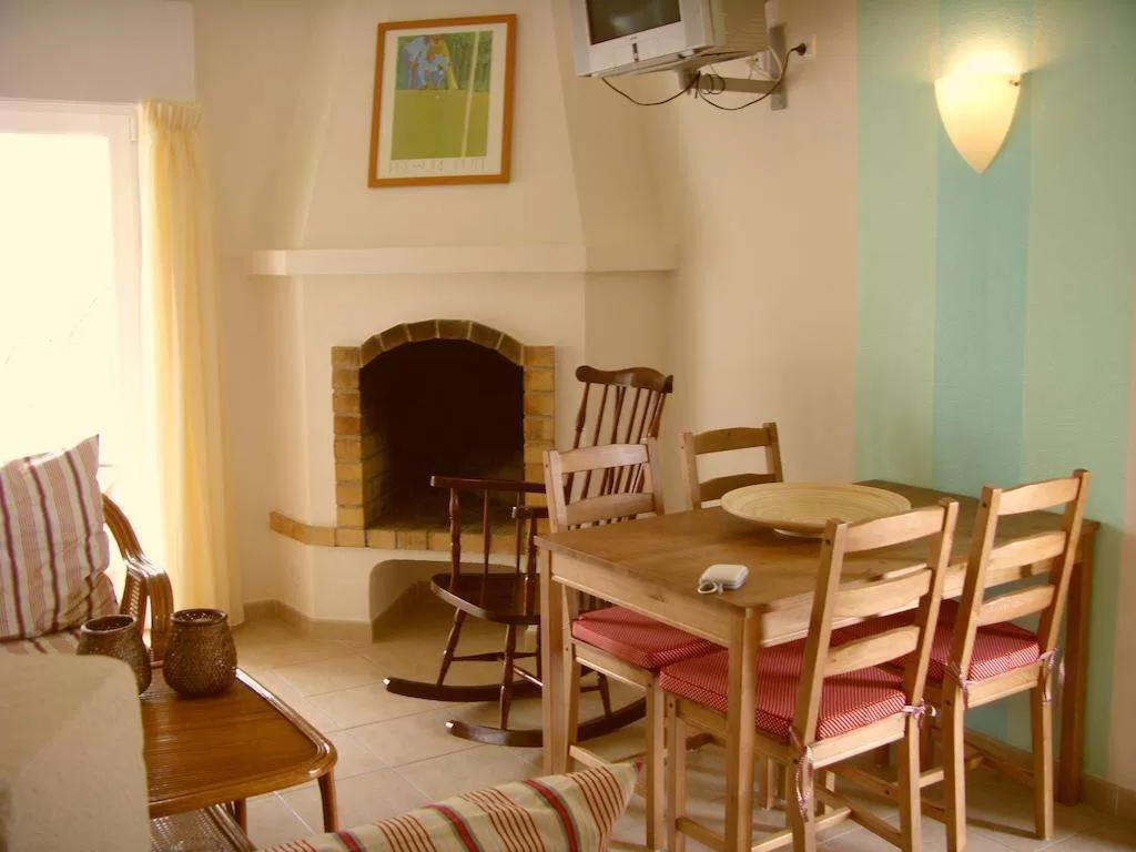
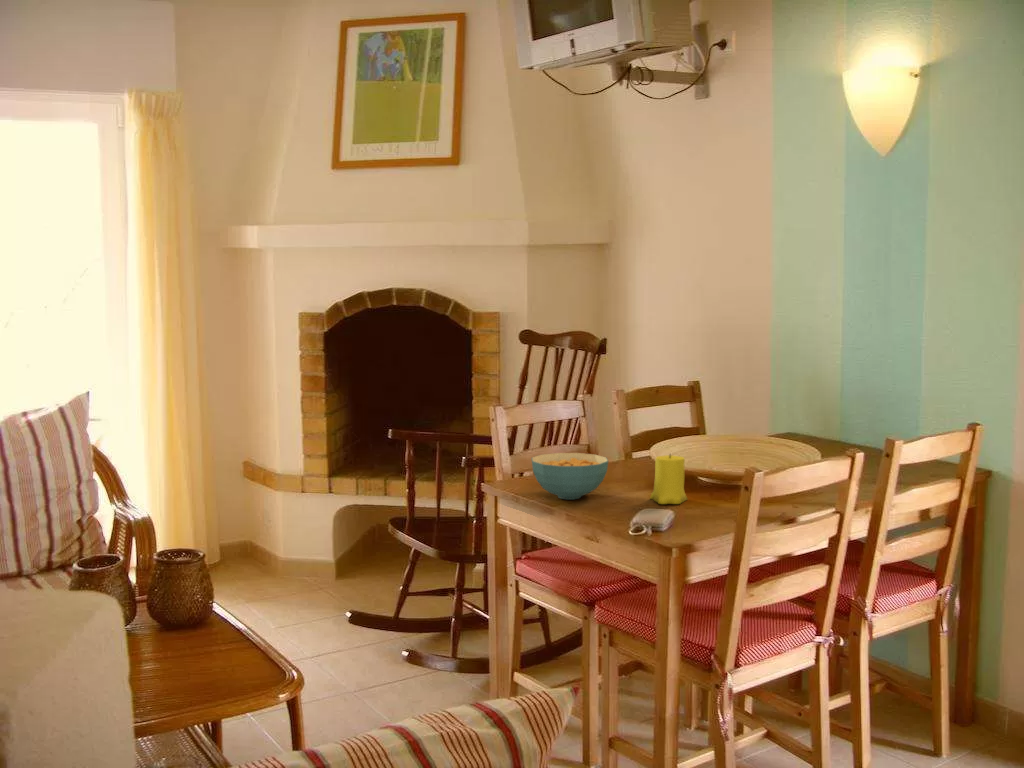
+ candle (670, 476)
+ cereal bowl (569, 478)
